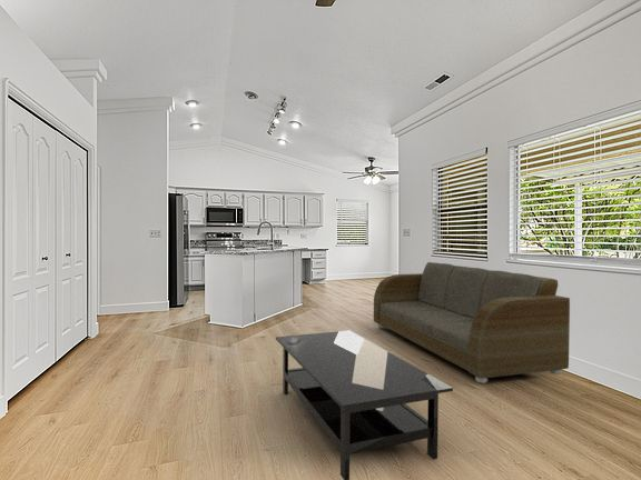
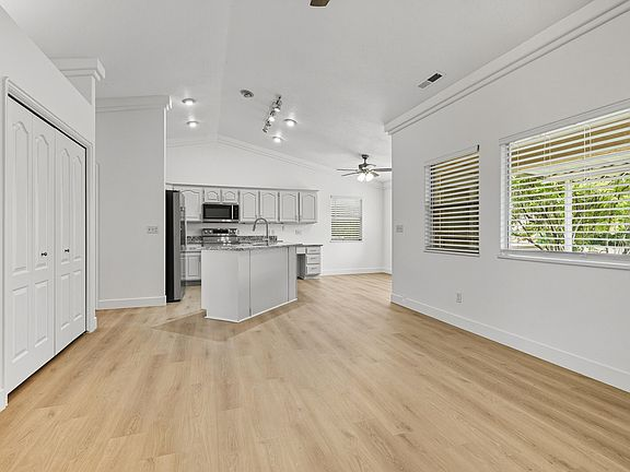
- sofa (452, 306)
- coffee table (346, 388)
